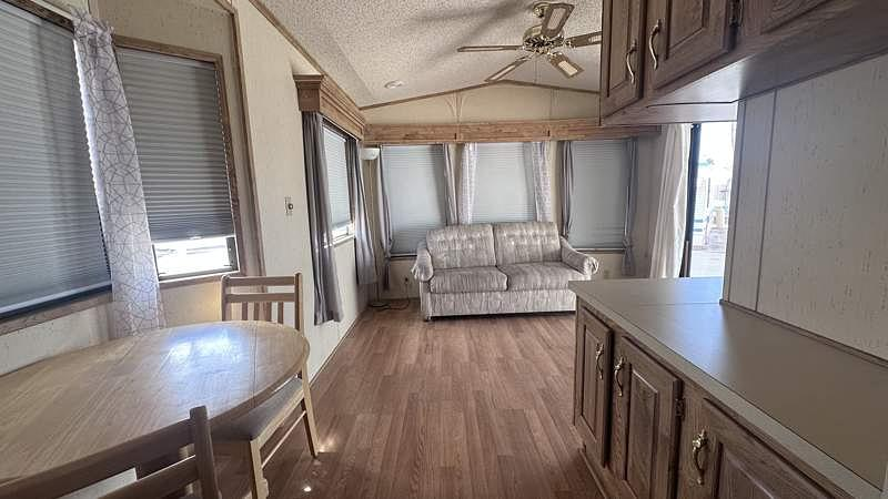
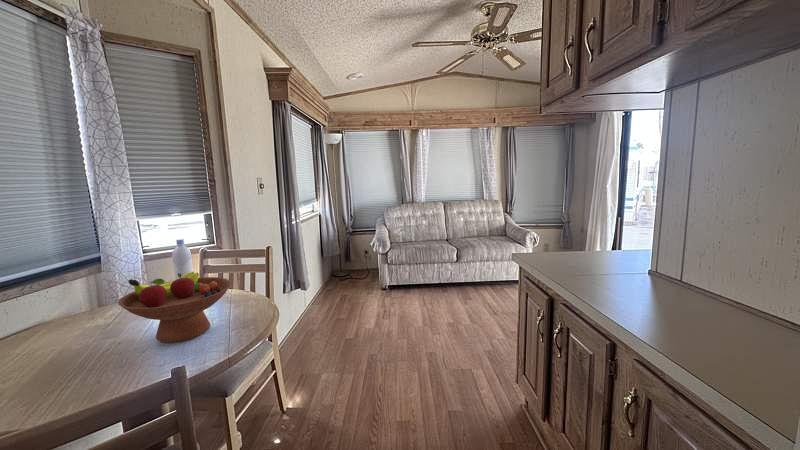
+ bottle (183, 270)
+ fruit bowl (180, 303)
